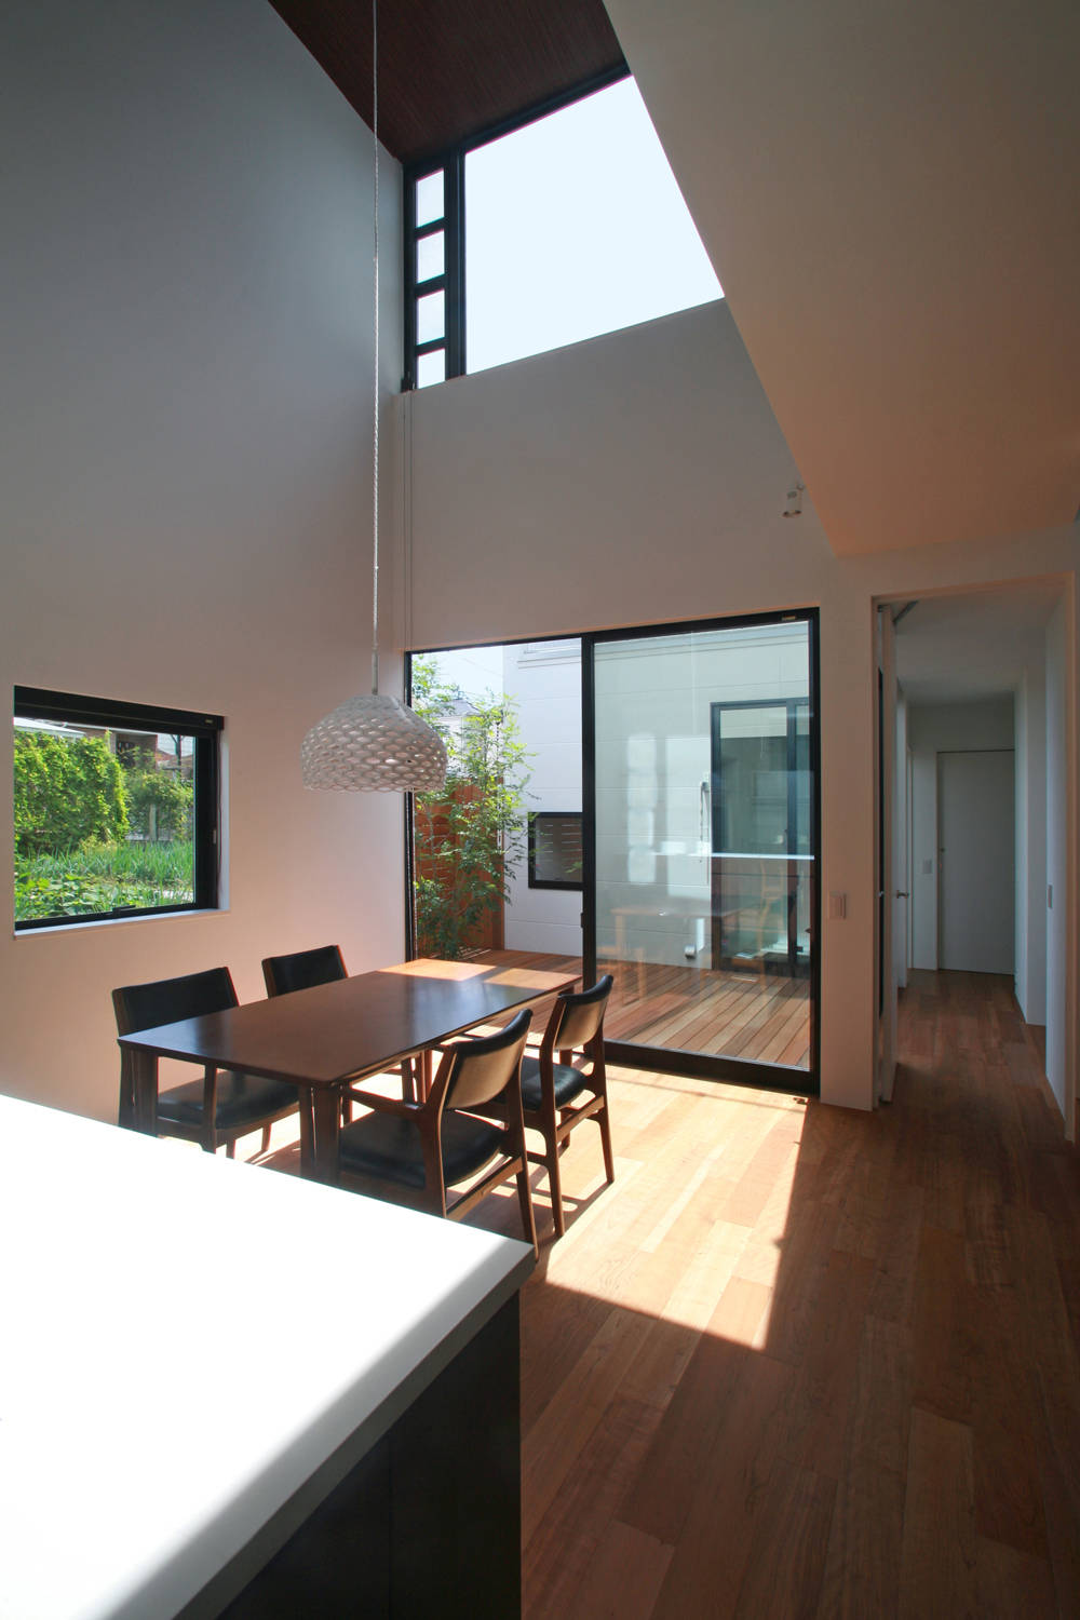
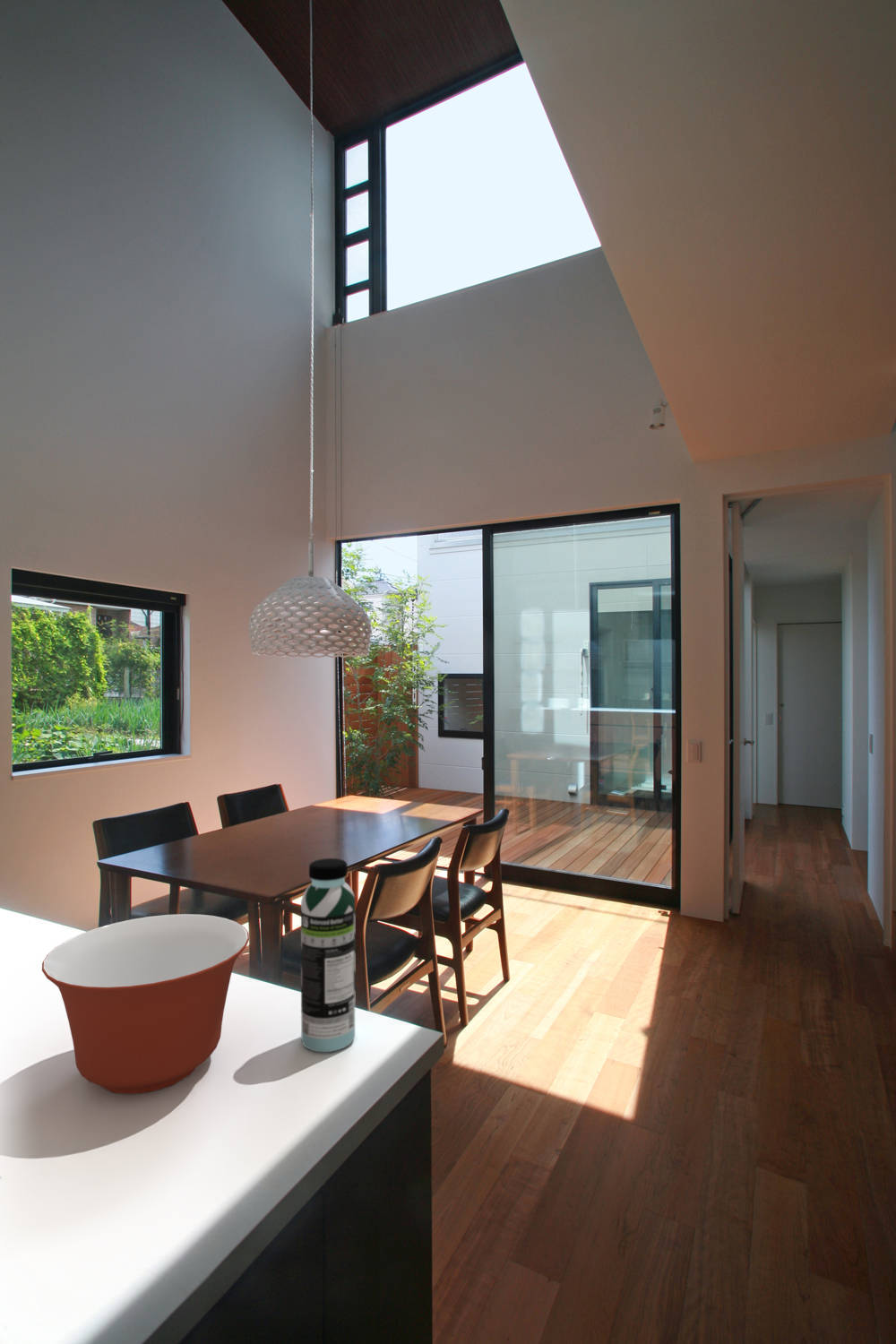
+ water bottle (328, 951)
+ mixing bowl (151, 1005)
